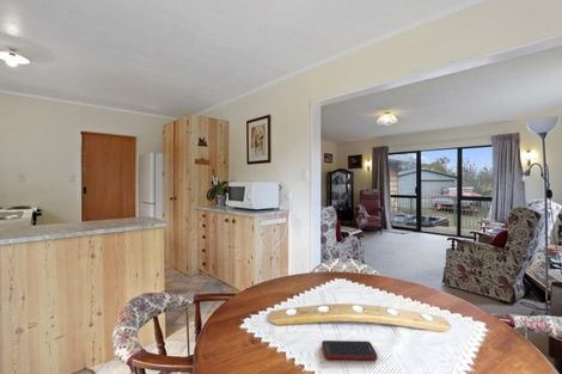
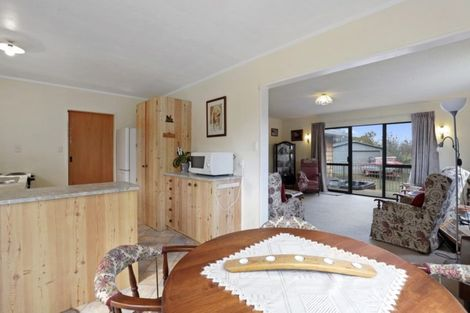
- cell phone (348, 349)
